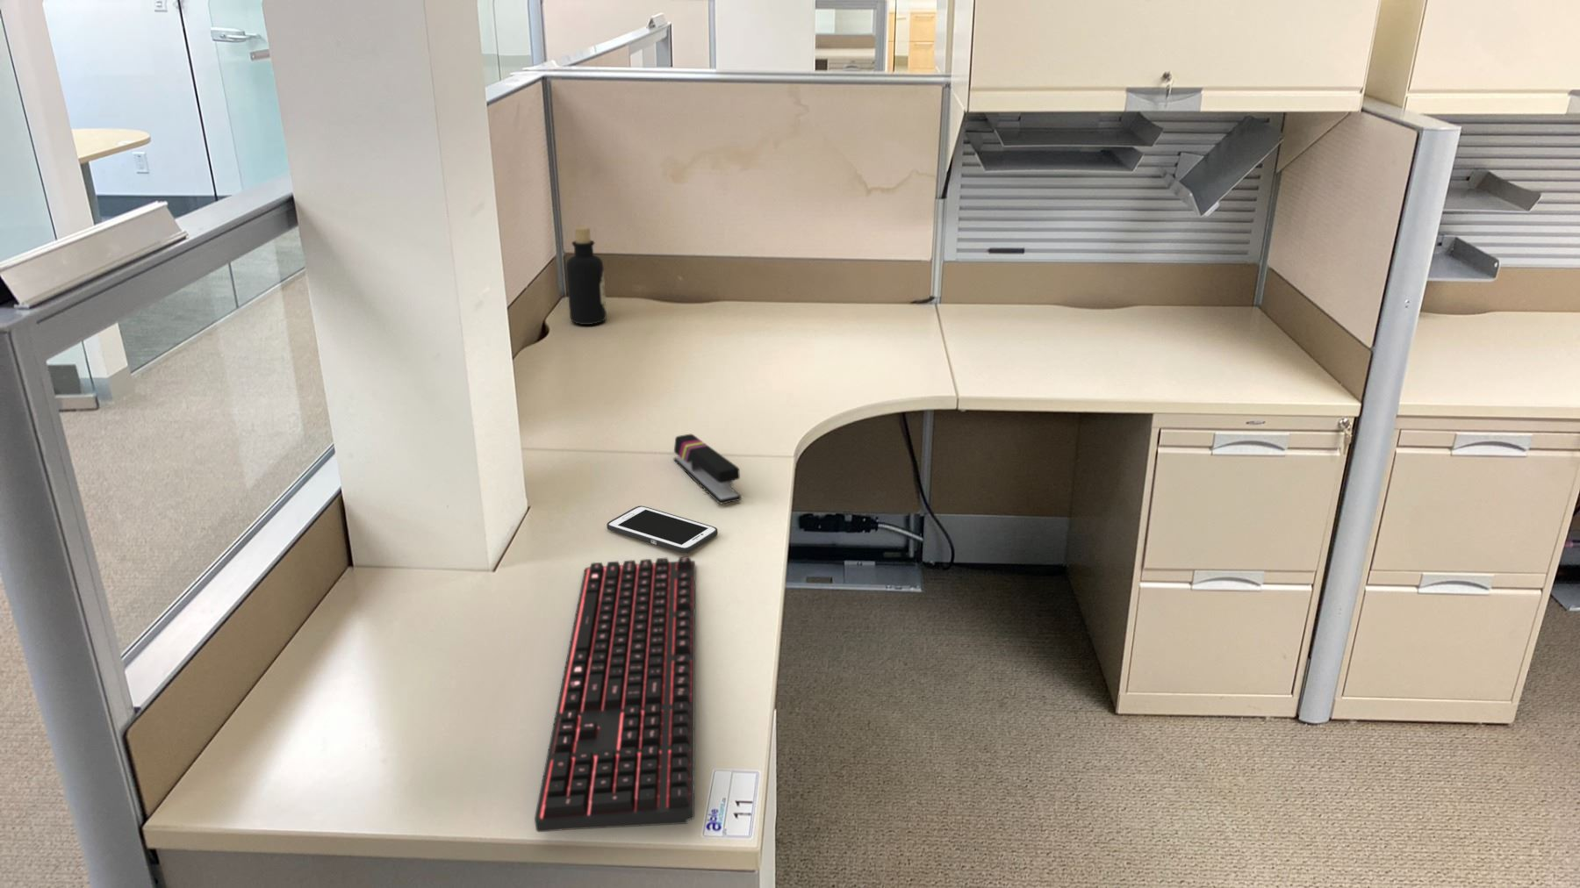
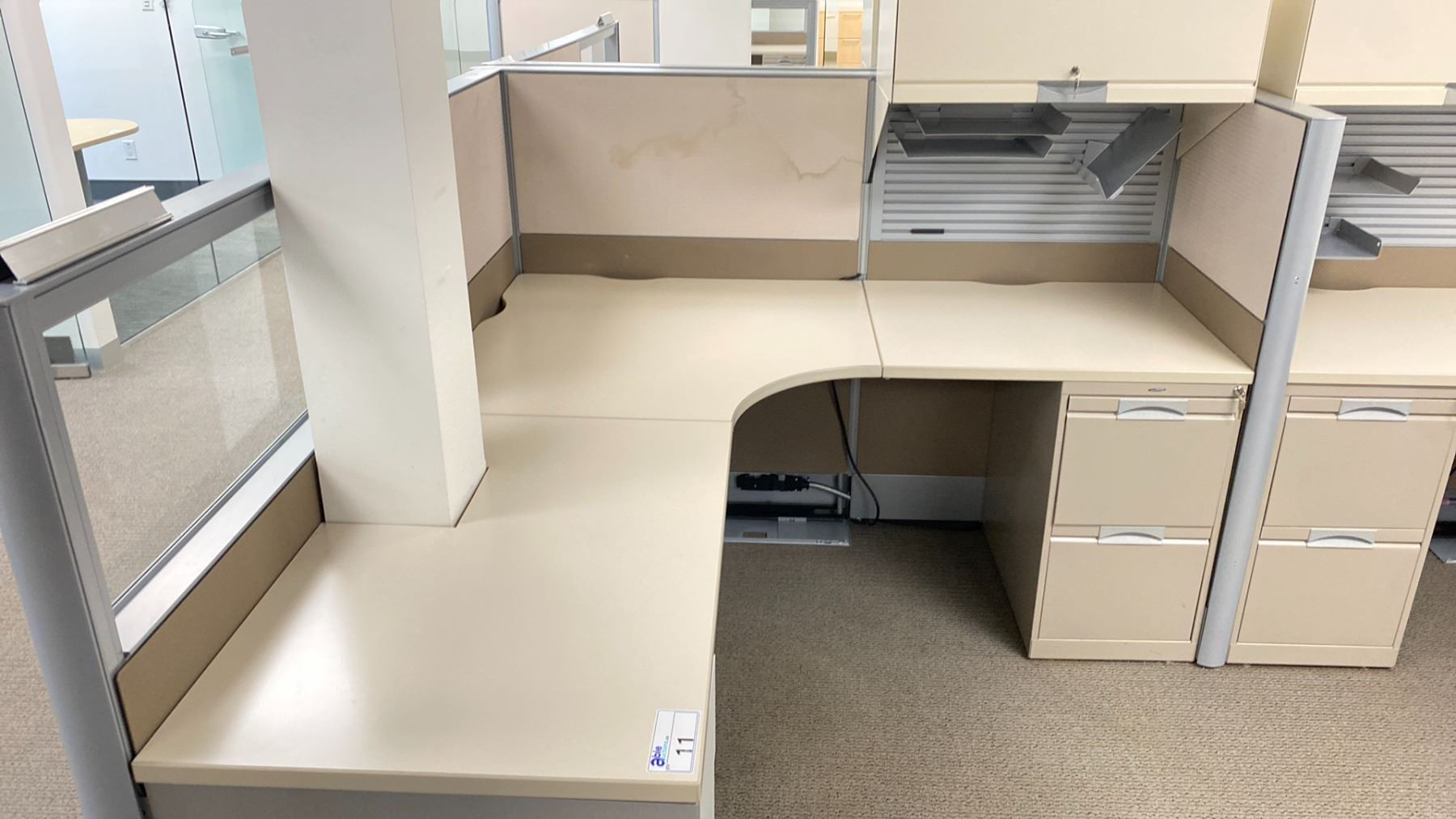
- keyboard (629, 669)
- bottle (585, 274)
- cell phone (662, 529)
- stapler (705, 464)
